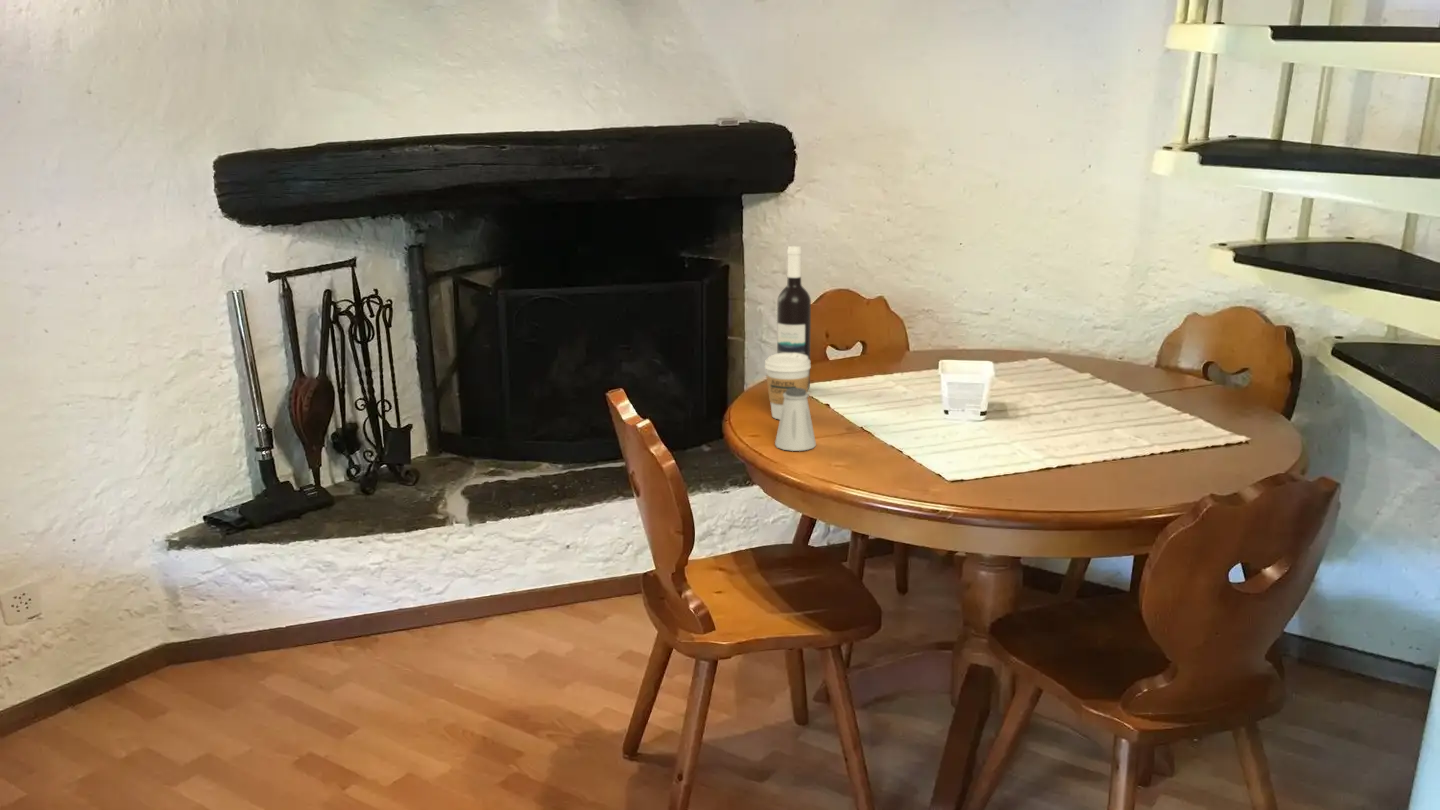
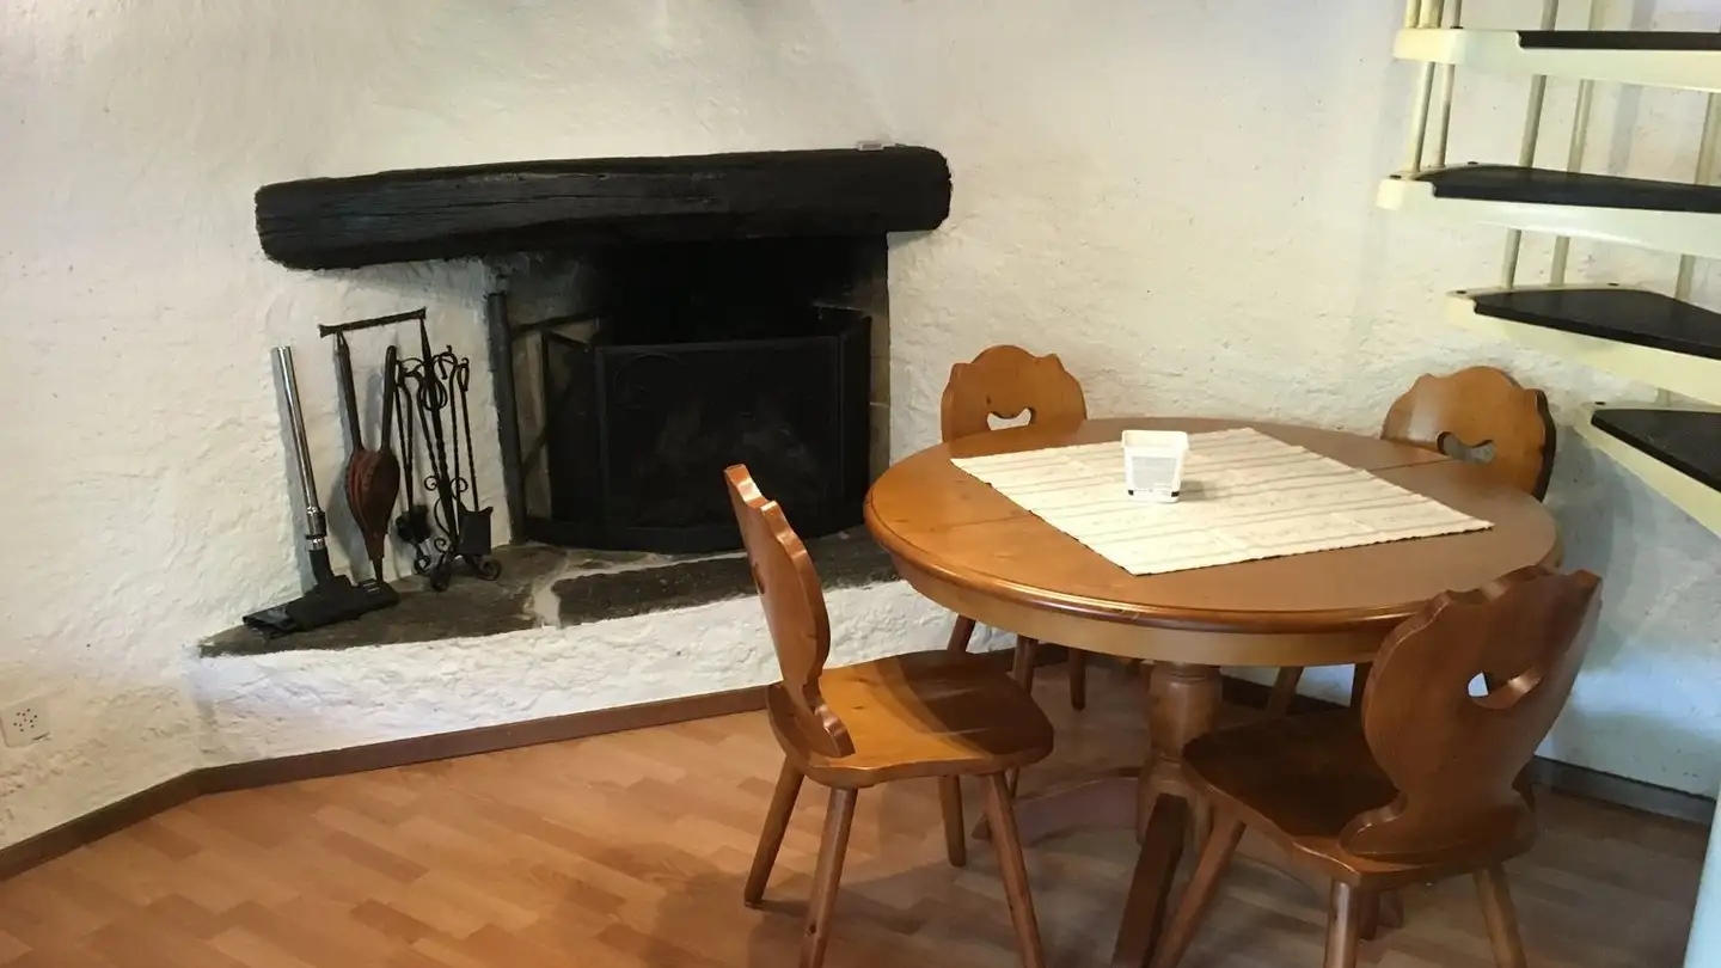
- wine bottle (794, 318)
- saltshaker (795, 417)
- coffee cup (787, 385)
